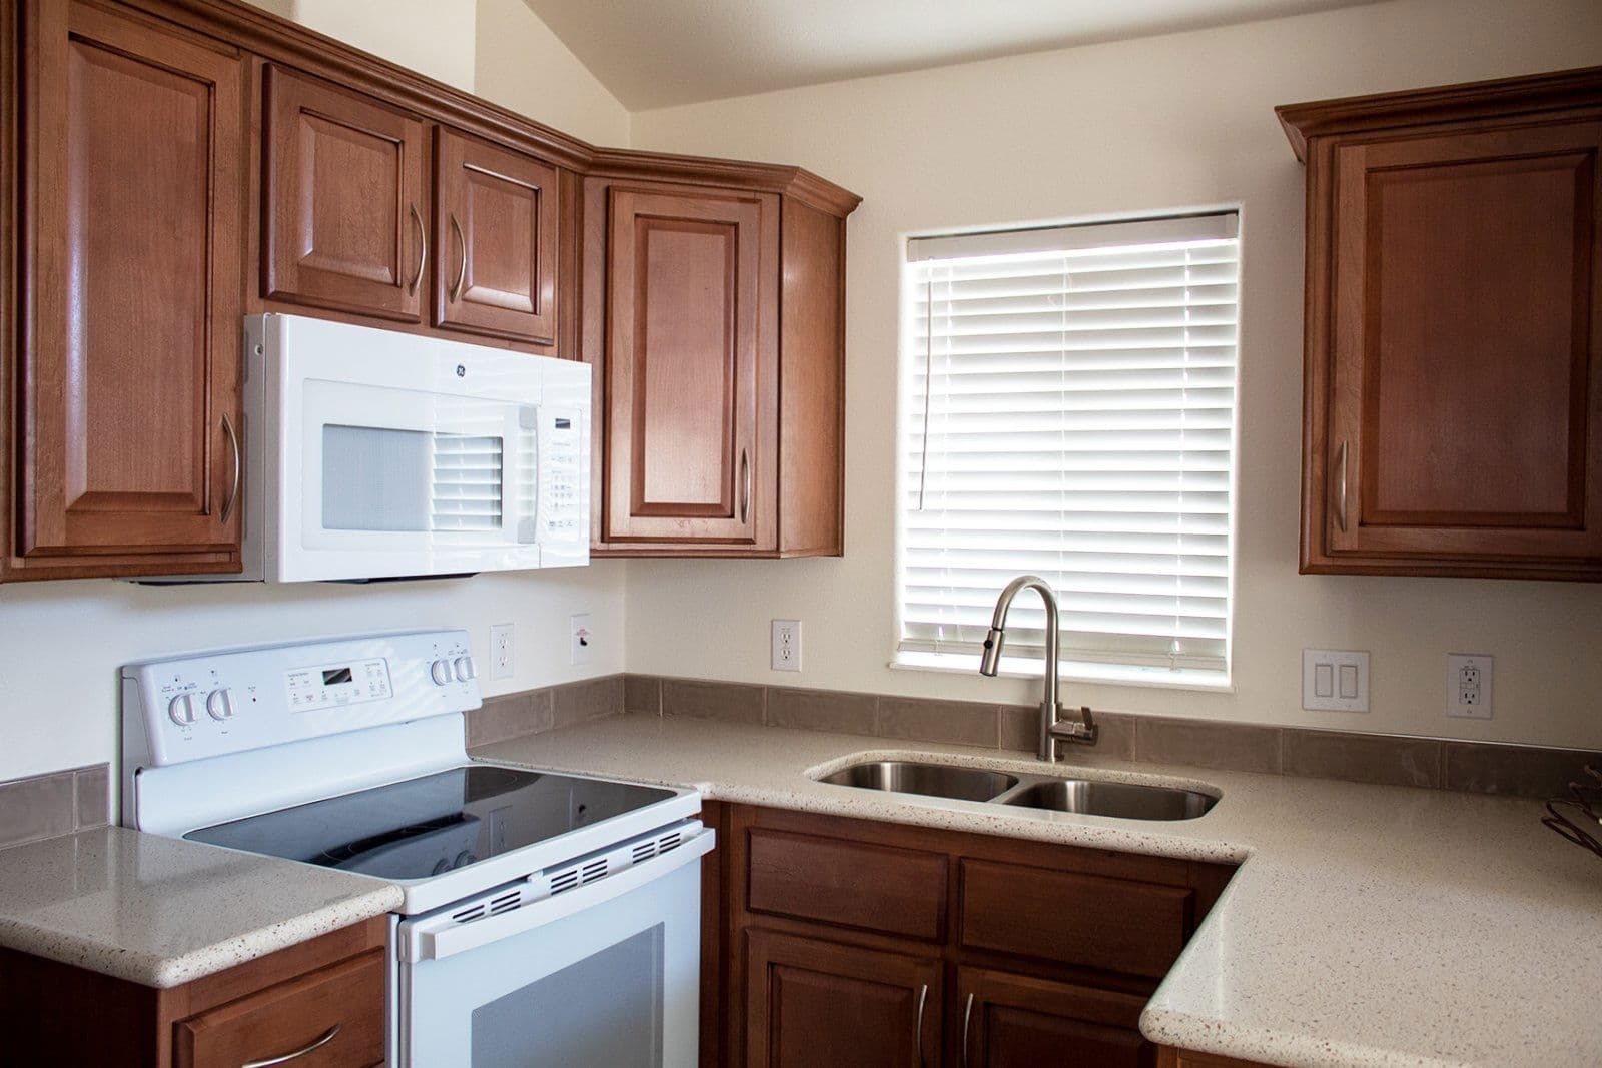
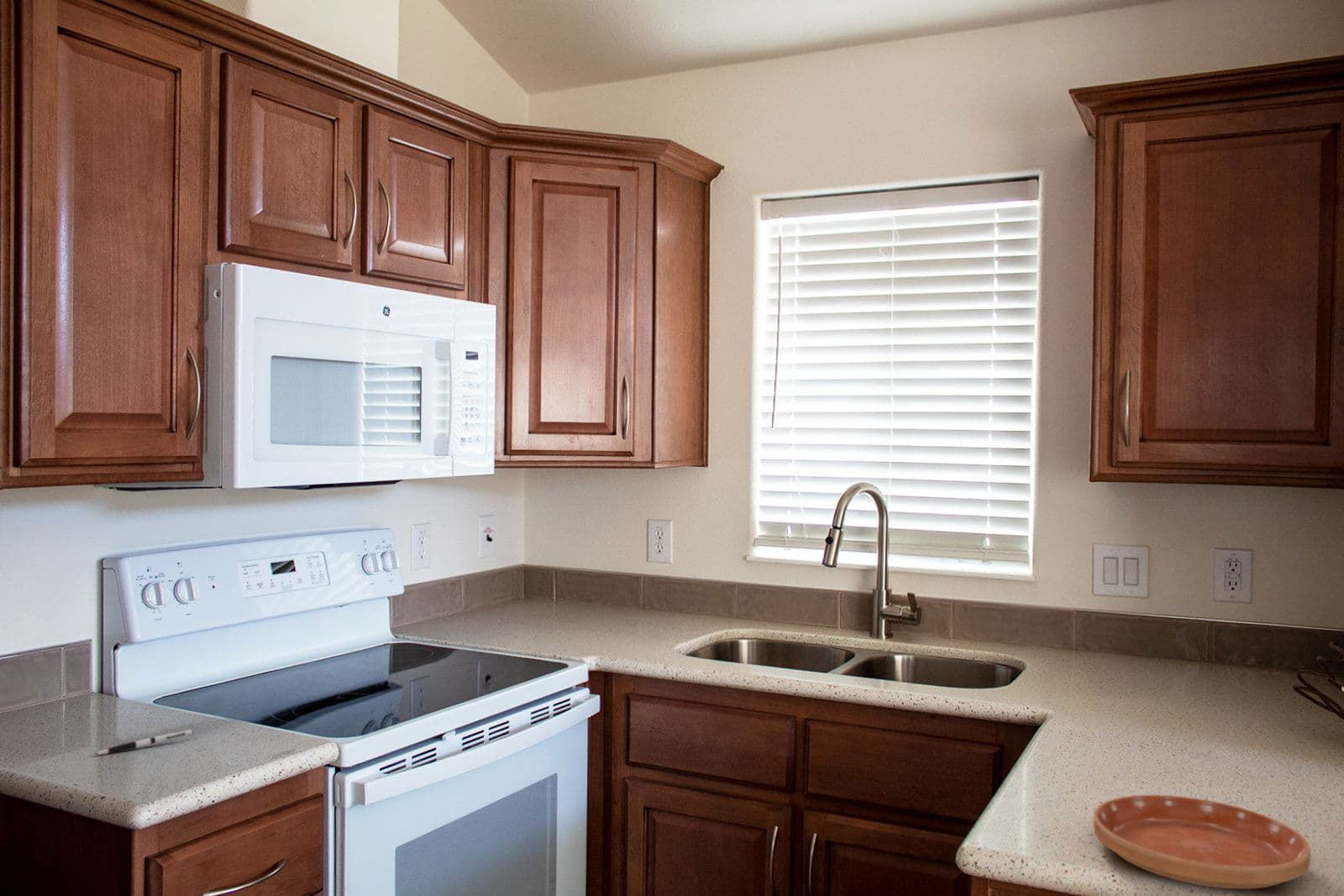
+ pen (144, 742)
+ saucer (1196, 841)
